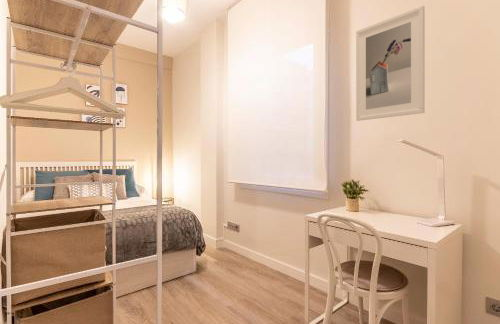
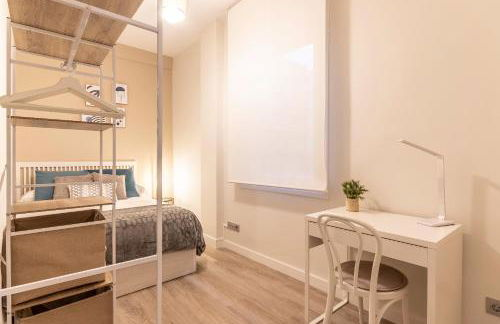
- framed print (387, 68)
